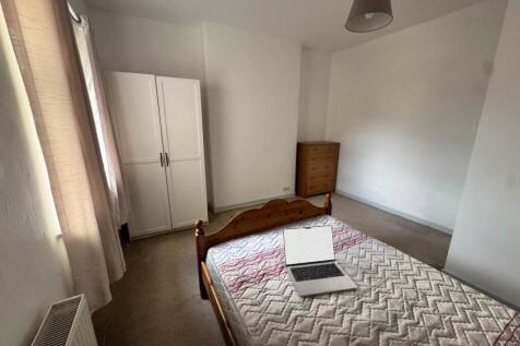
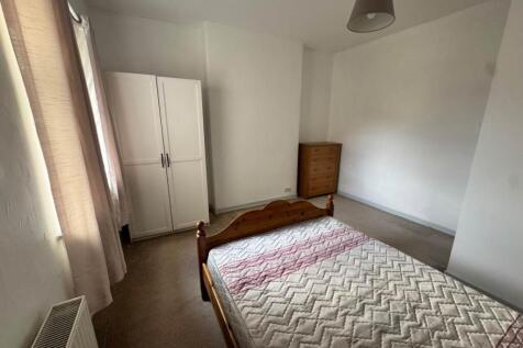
- laptop (317, 256)
